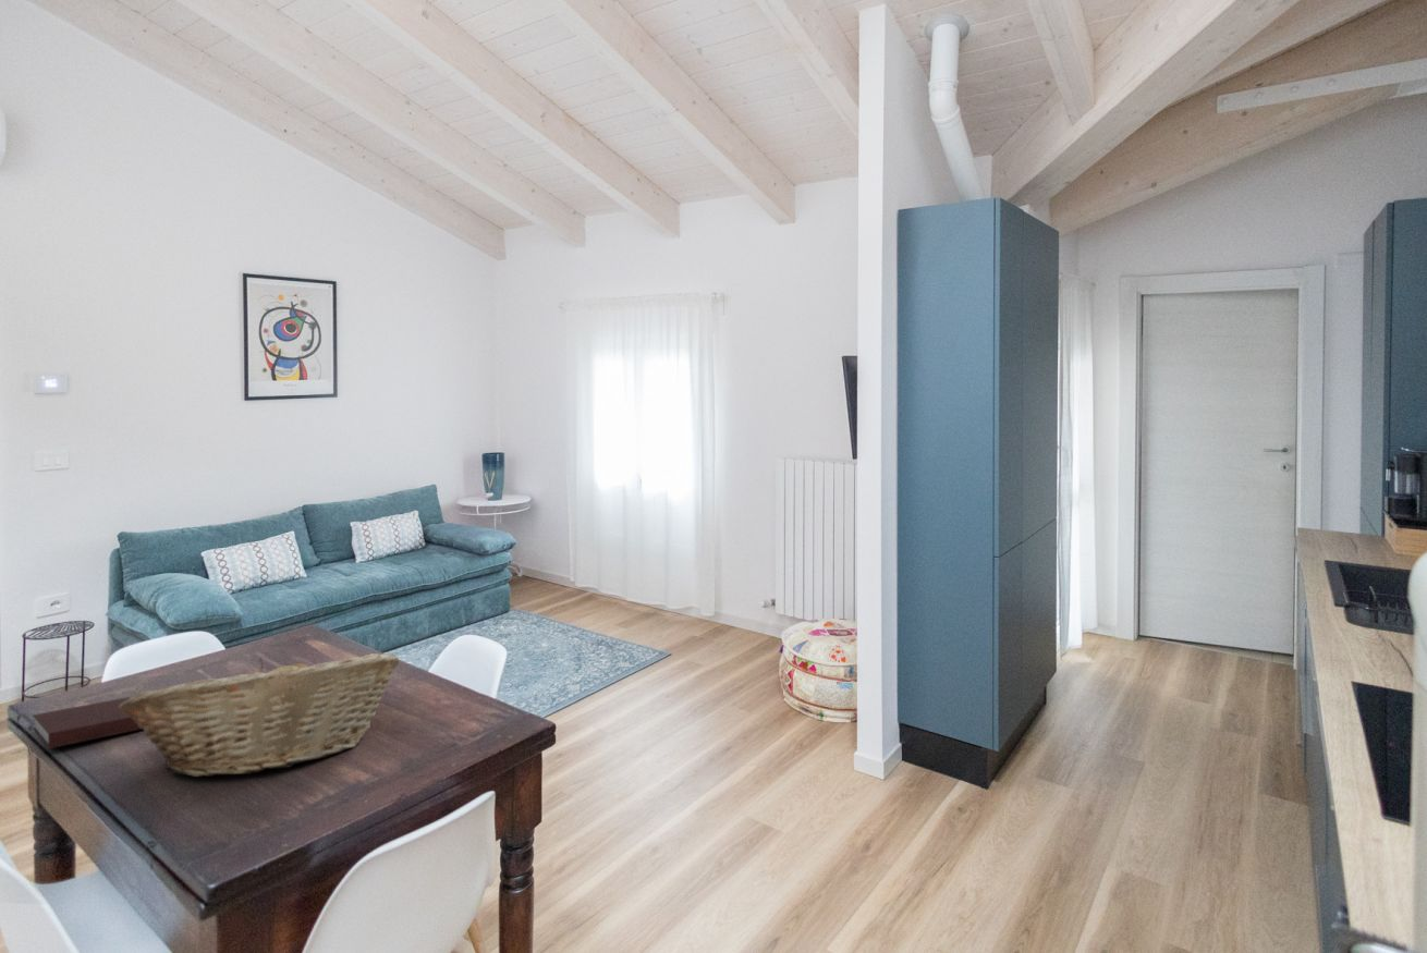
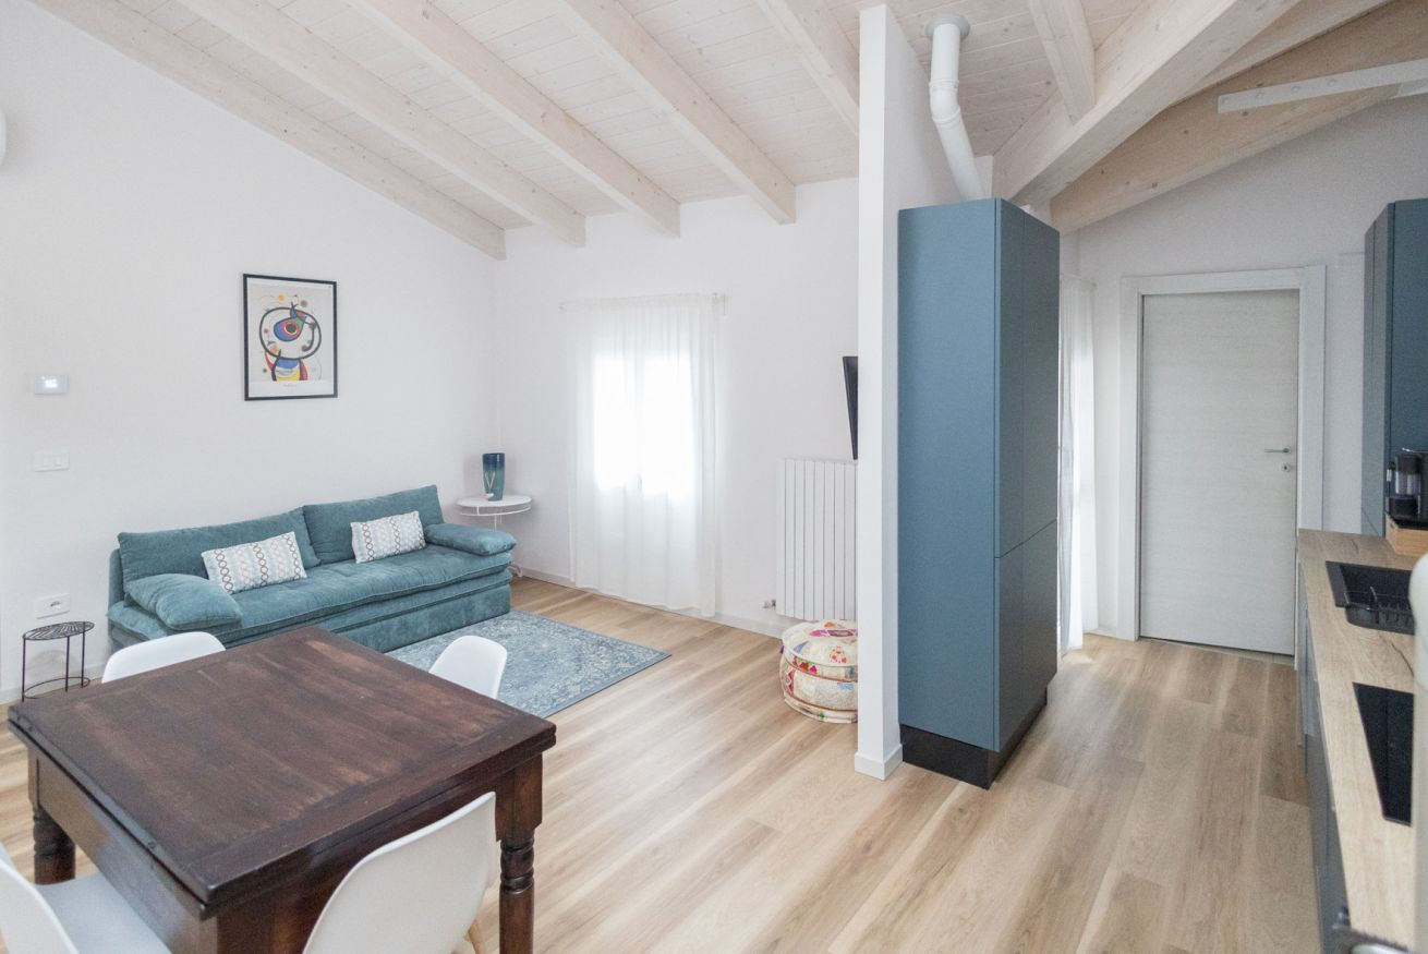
- notebook (112, 717)
- fruit basket (270, 701)
